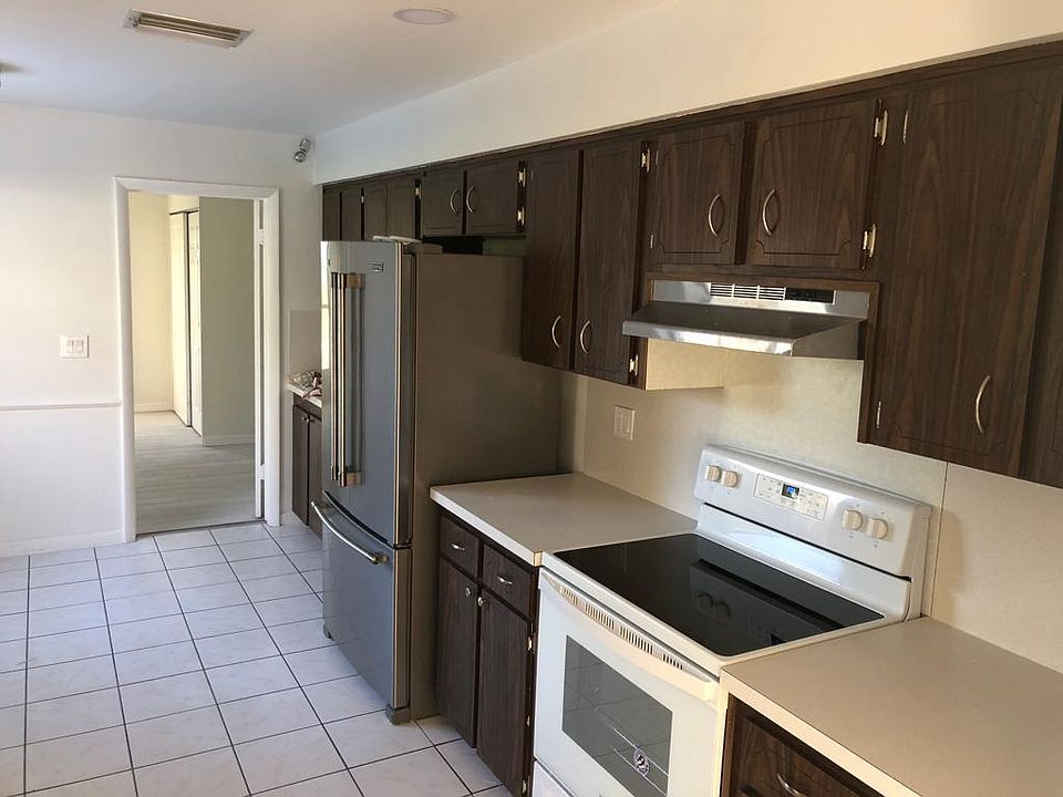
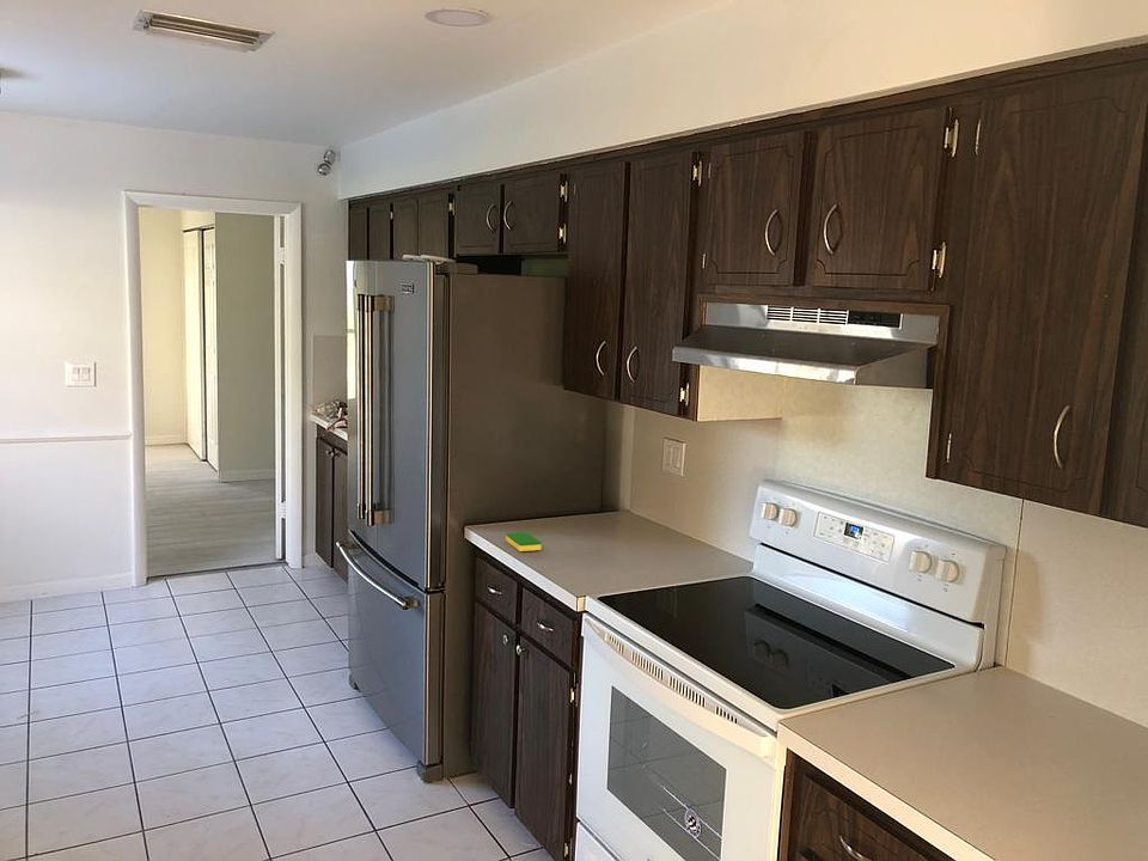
+ dish sponge (523, 541)
